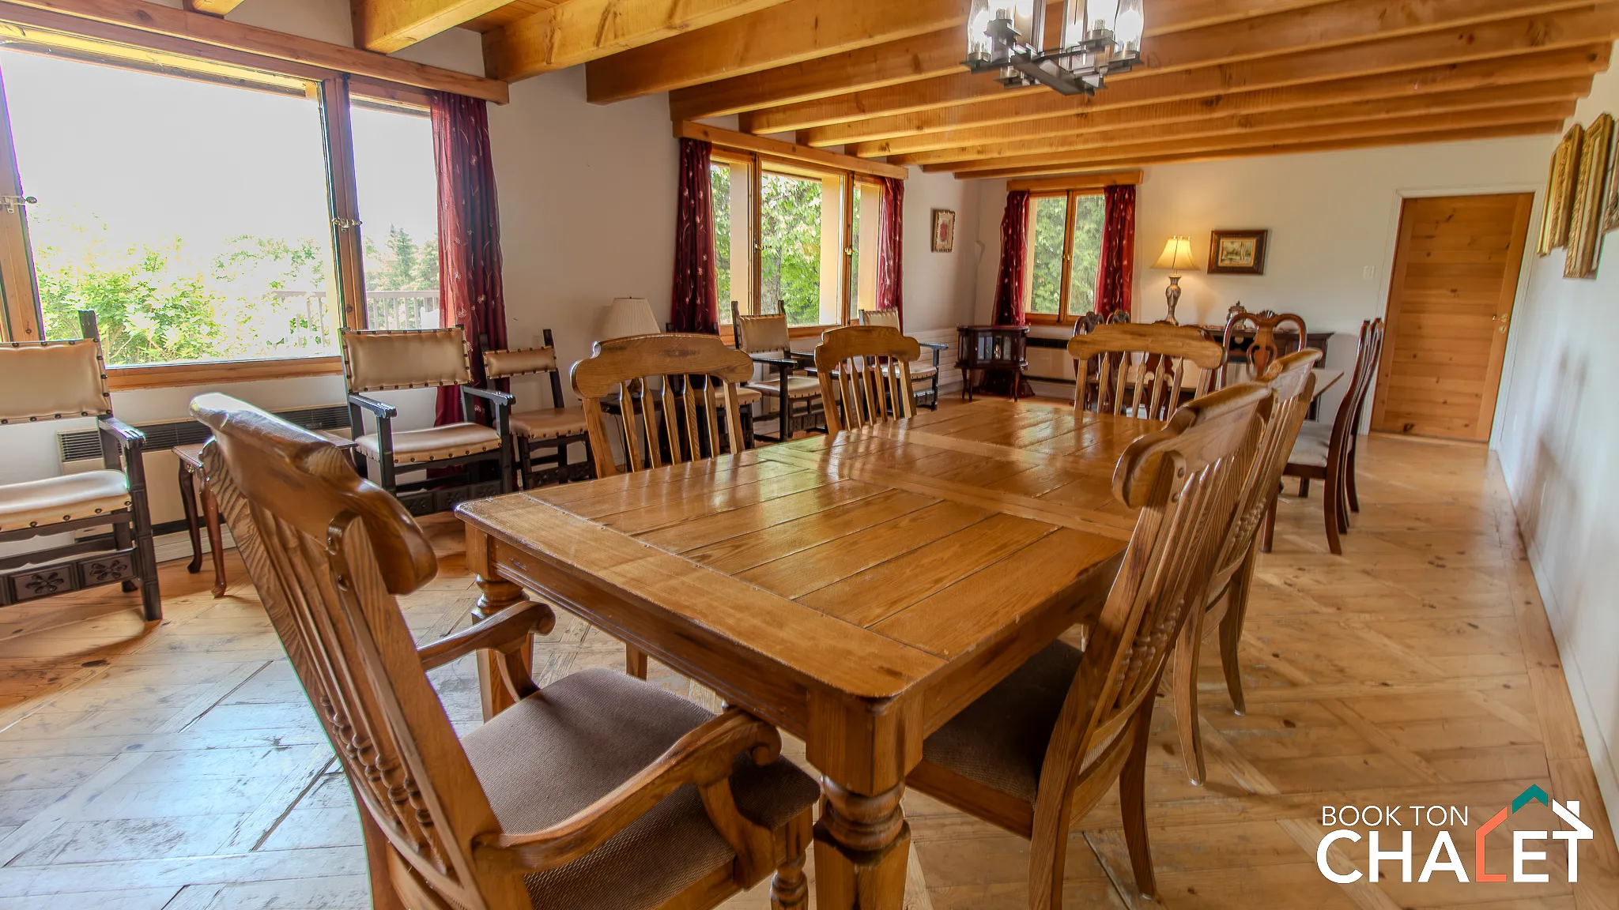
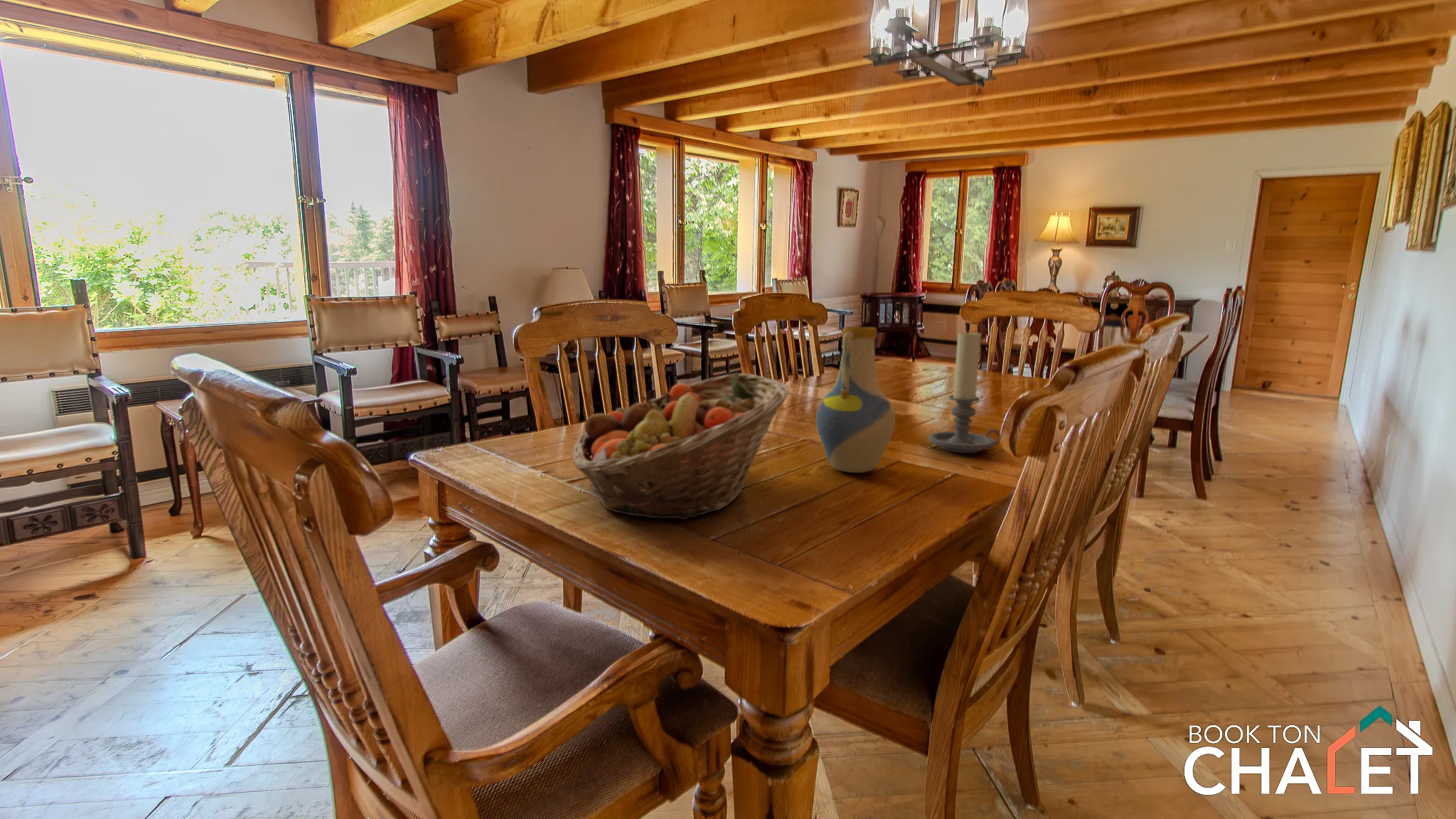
+ vase (856, 400)
+ fruit basket (679, 436)
+ candle holder (970, 390)
